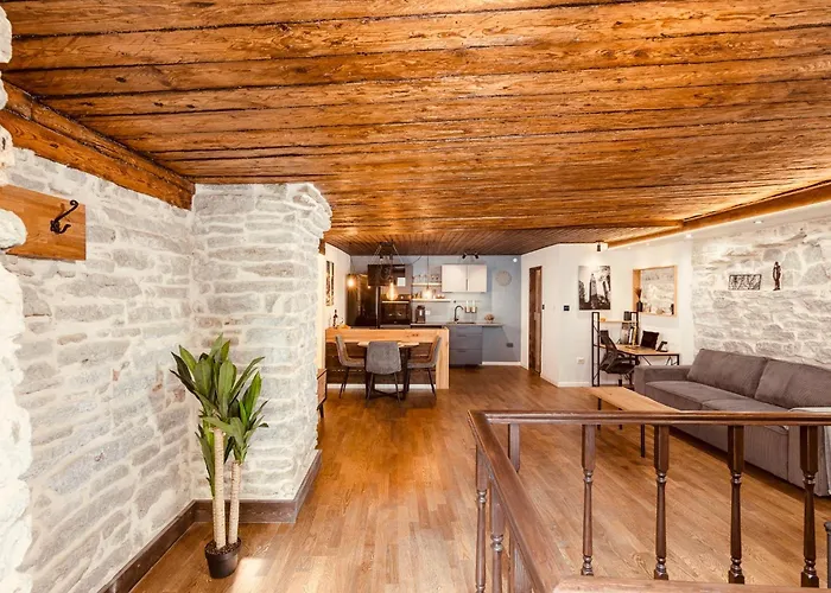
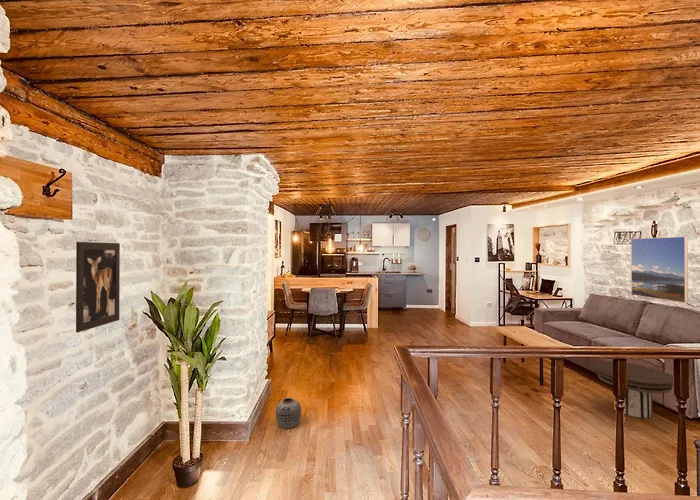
+ side table (633, 391)
+ vase (288, 411)
+ wall art (99, 284)
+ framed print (657, 268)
